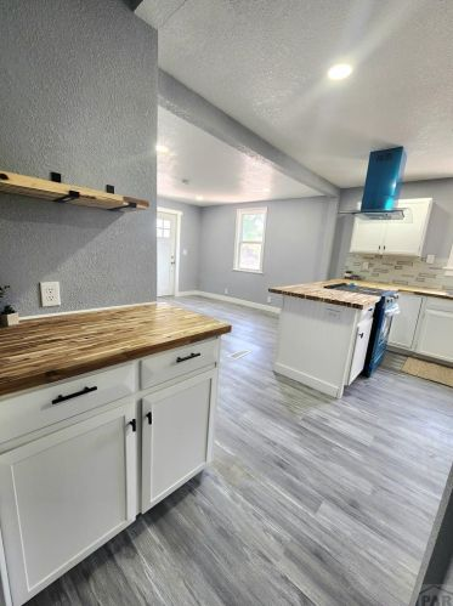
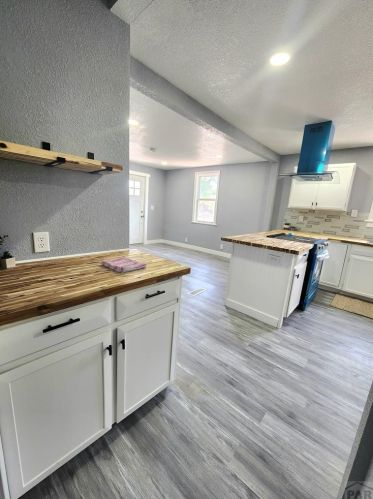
+ dish towel (123, 263)
